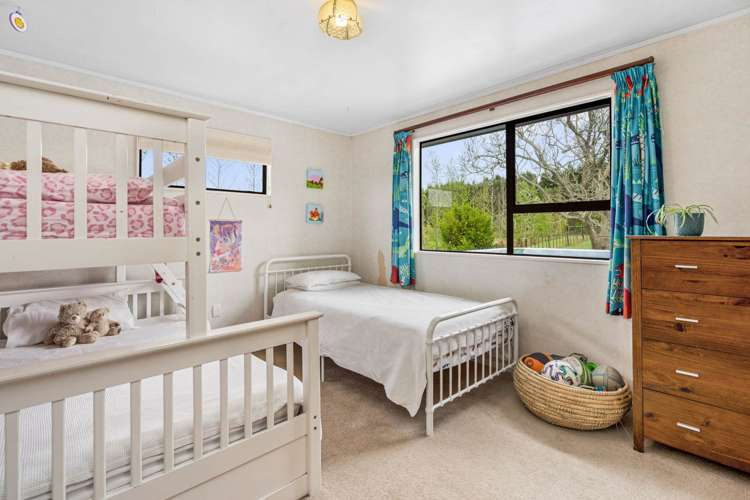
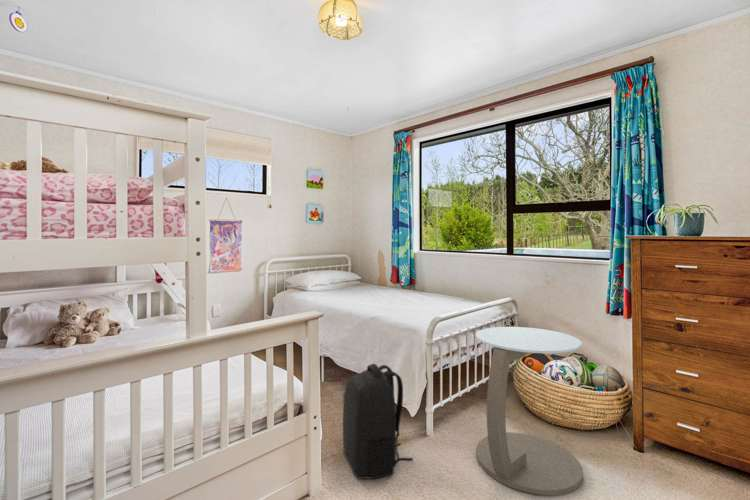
+ side table (505, 401)
+ backpack (377, 411)
